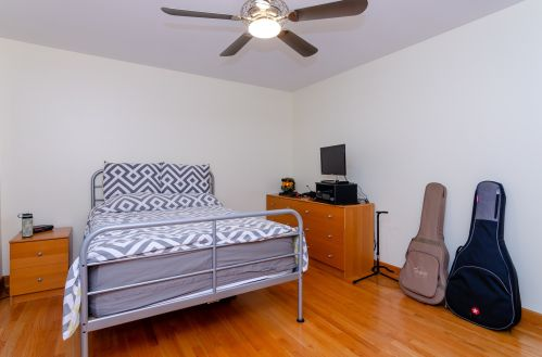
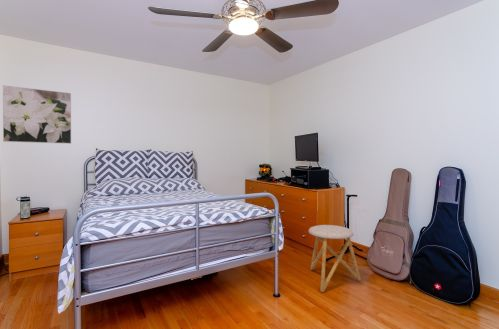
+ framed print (39, 116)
+ stool (325, 255)
